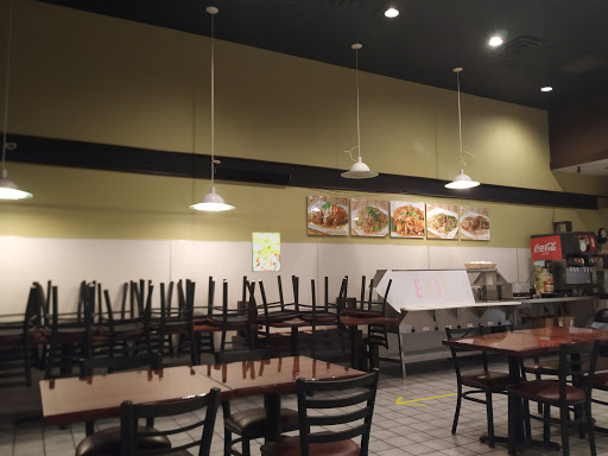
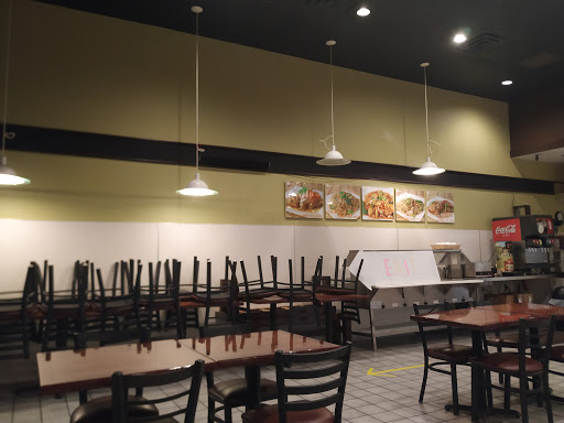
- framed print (266, 252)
